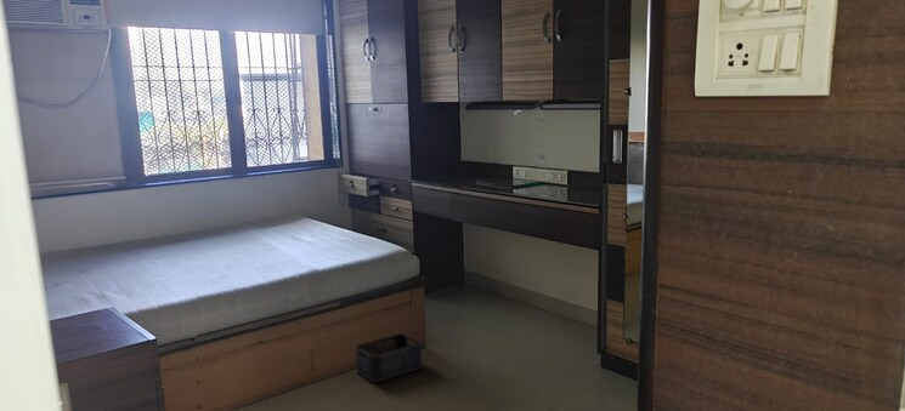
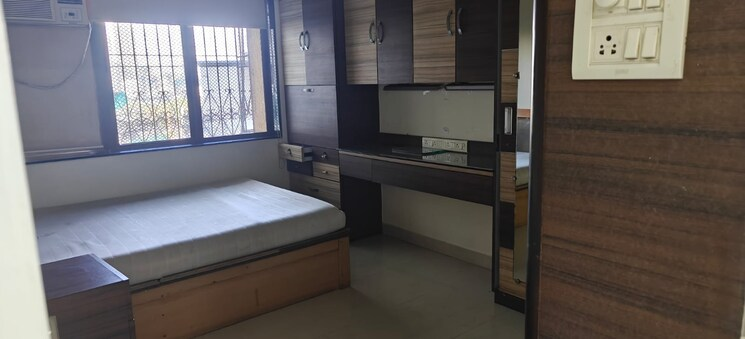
- storage bin (389, 356)
